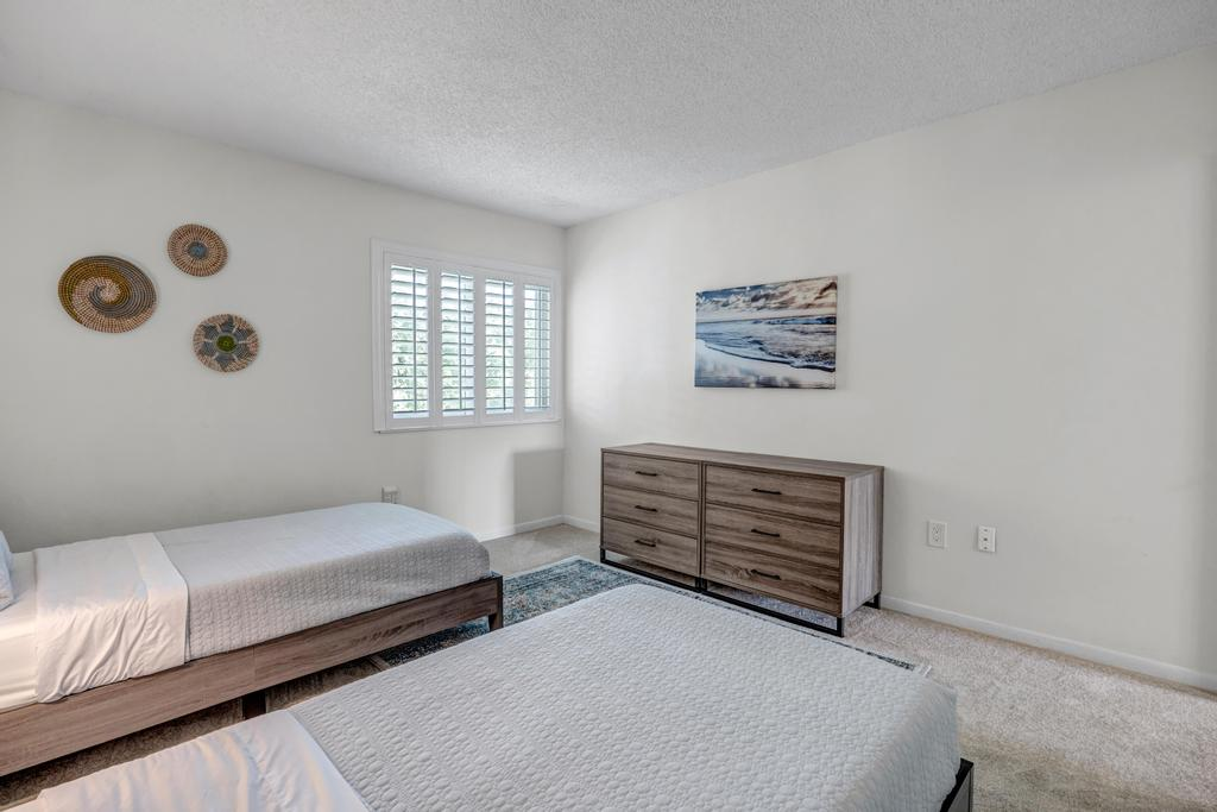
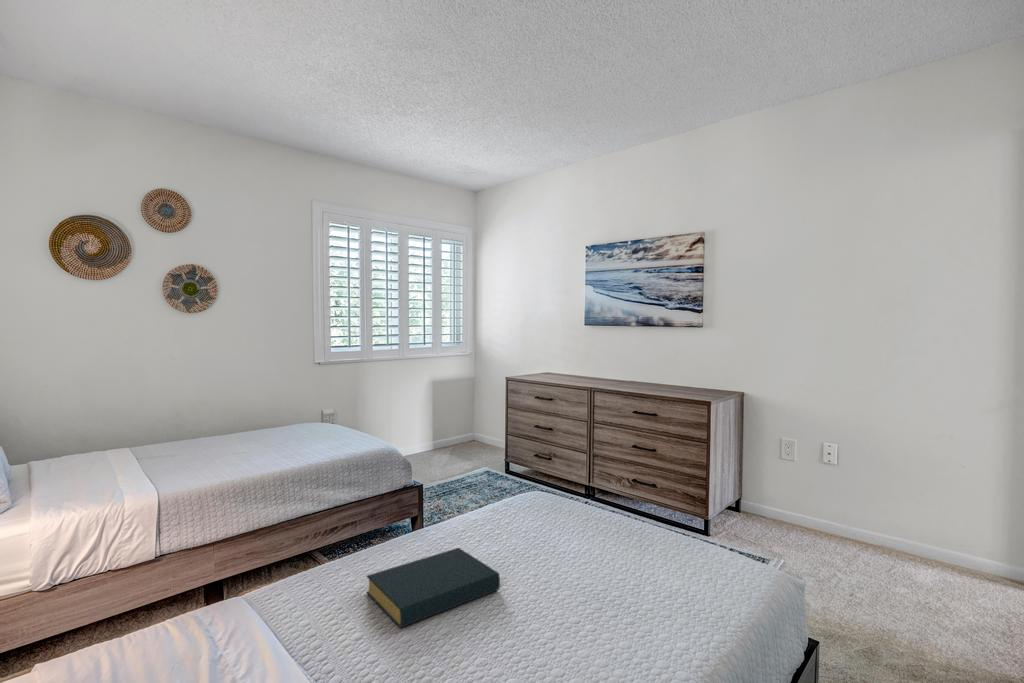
+ hardback book (433, 583)
